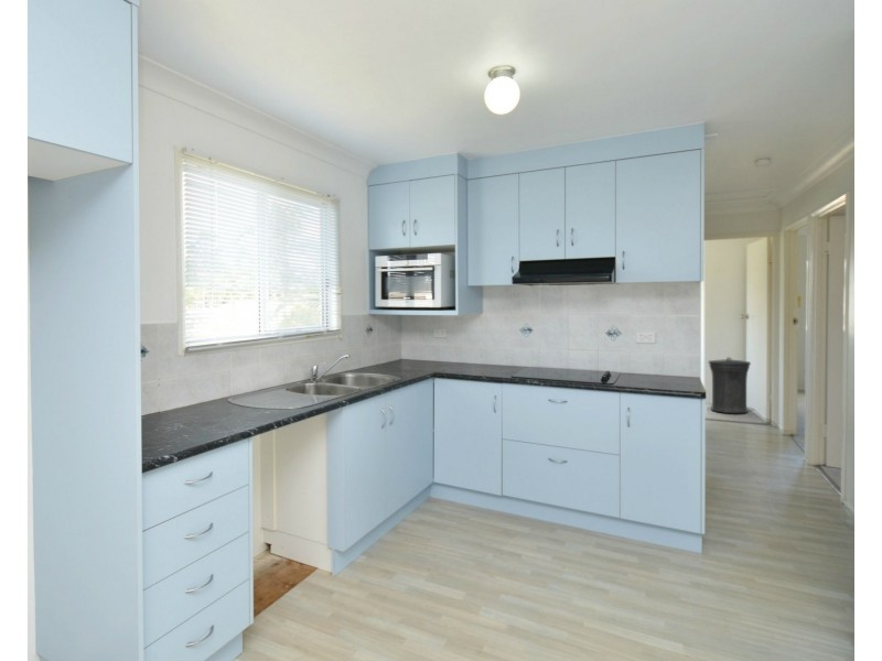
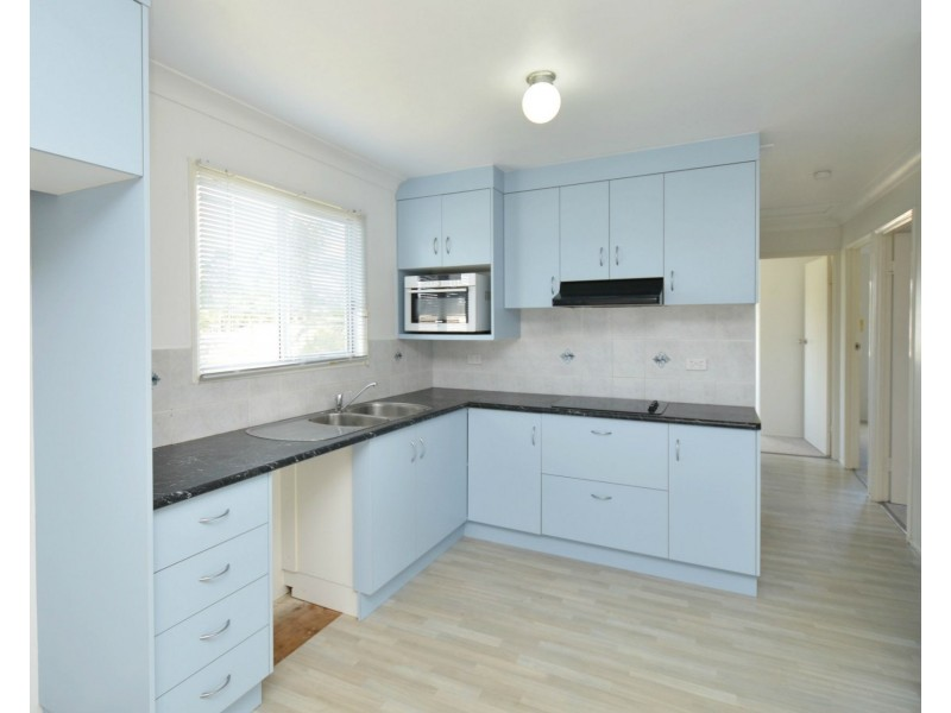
- trash can (729, 383)
